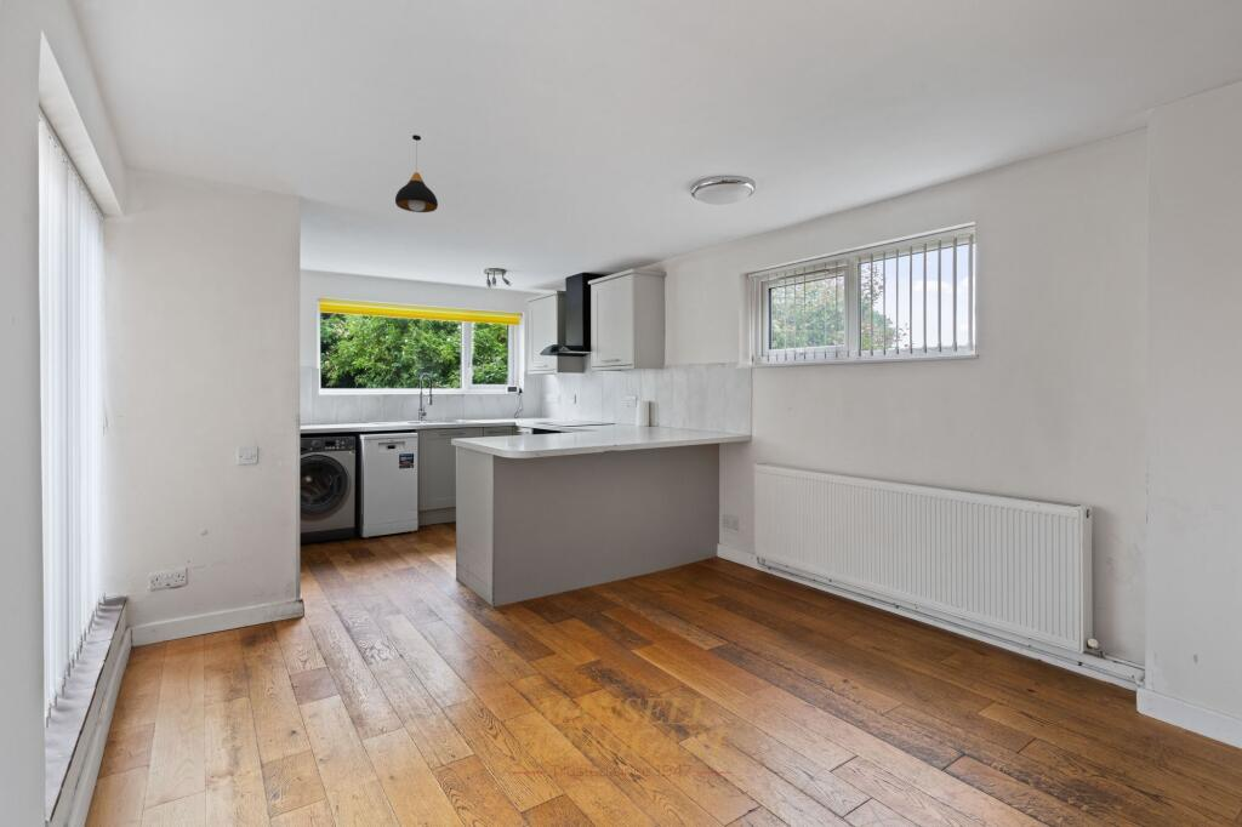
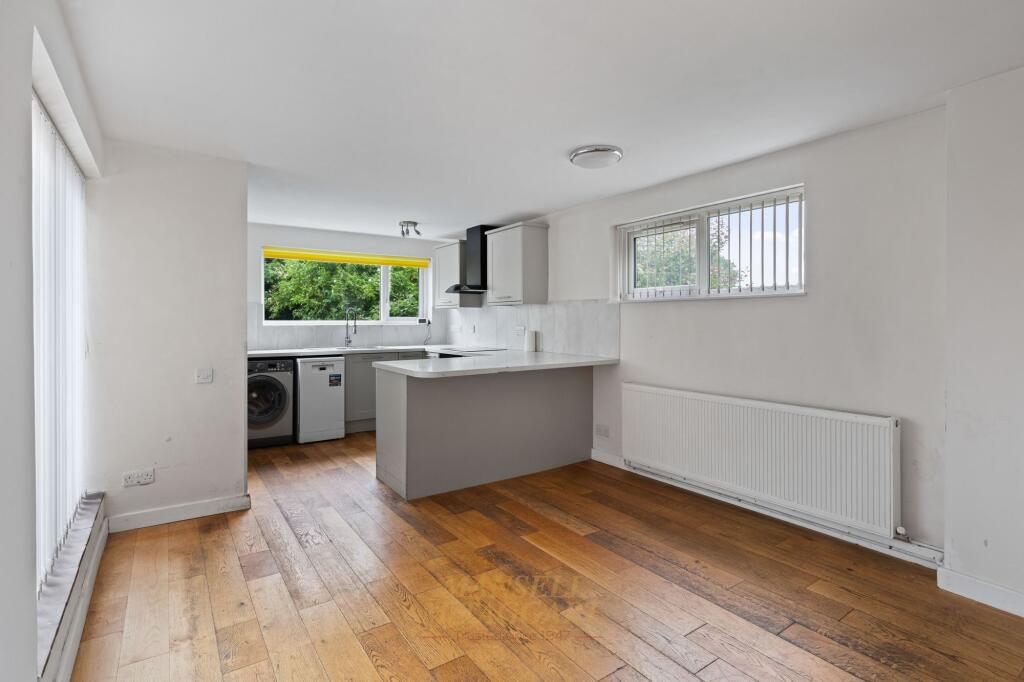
- pendant light (416, 173)
